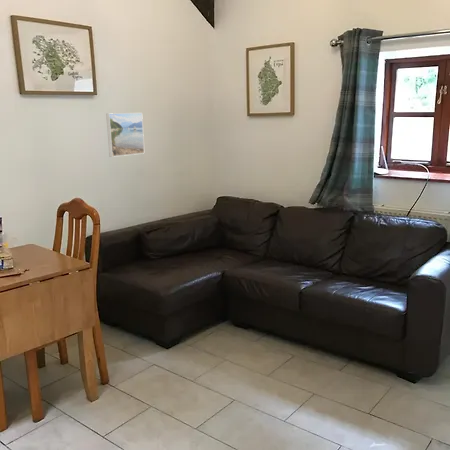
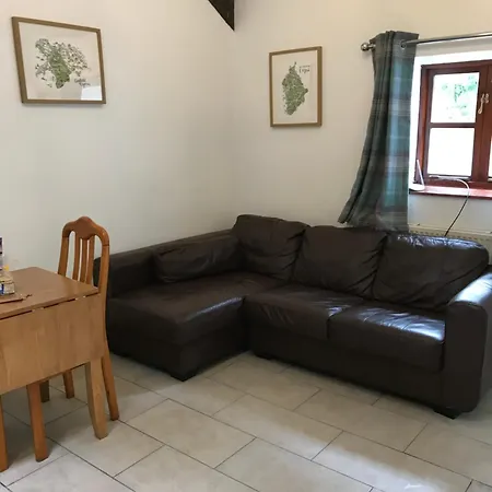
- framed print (126, 134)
